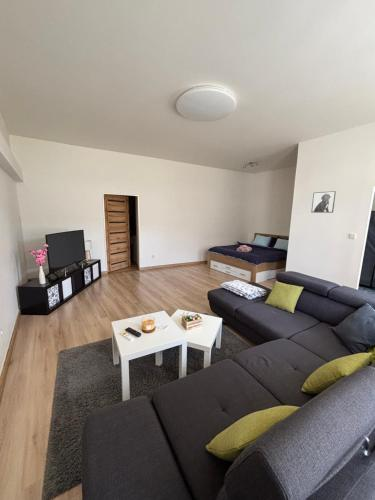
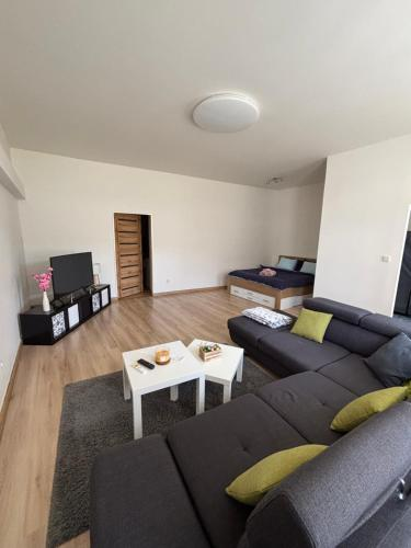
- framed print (323, 202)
